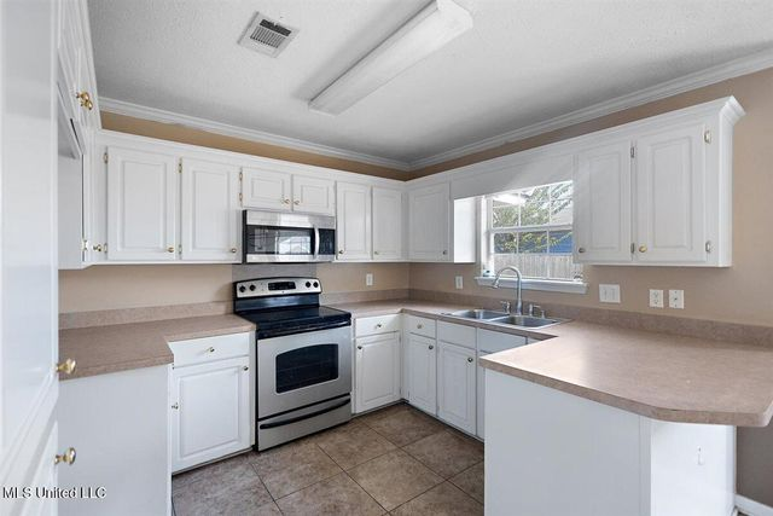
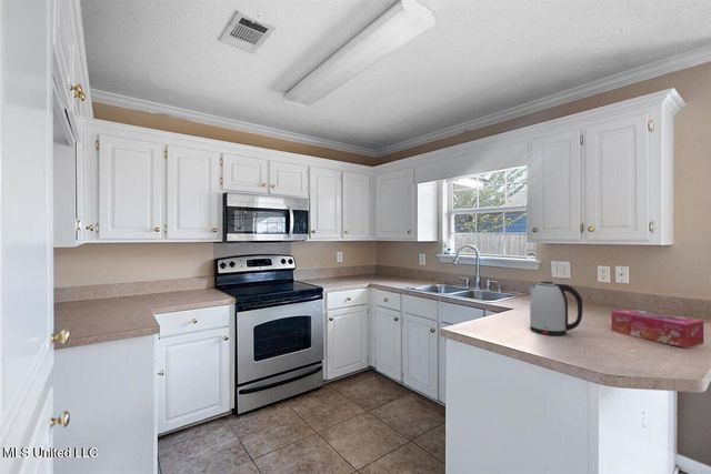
+ tissue box (654, 325)
+ kettle (554, 306)
